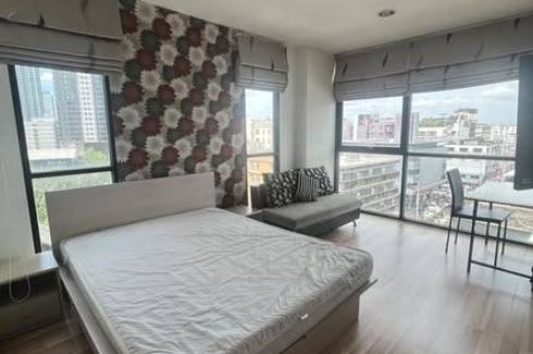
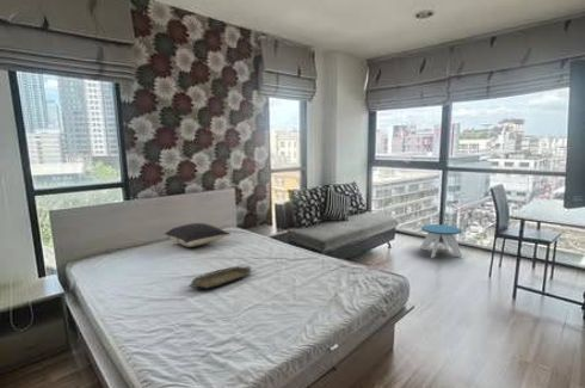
+ pillow (197, 234)
+ serving tray (222, 277)
+ side table (438, 240)
